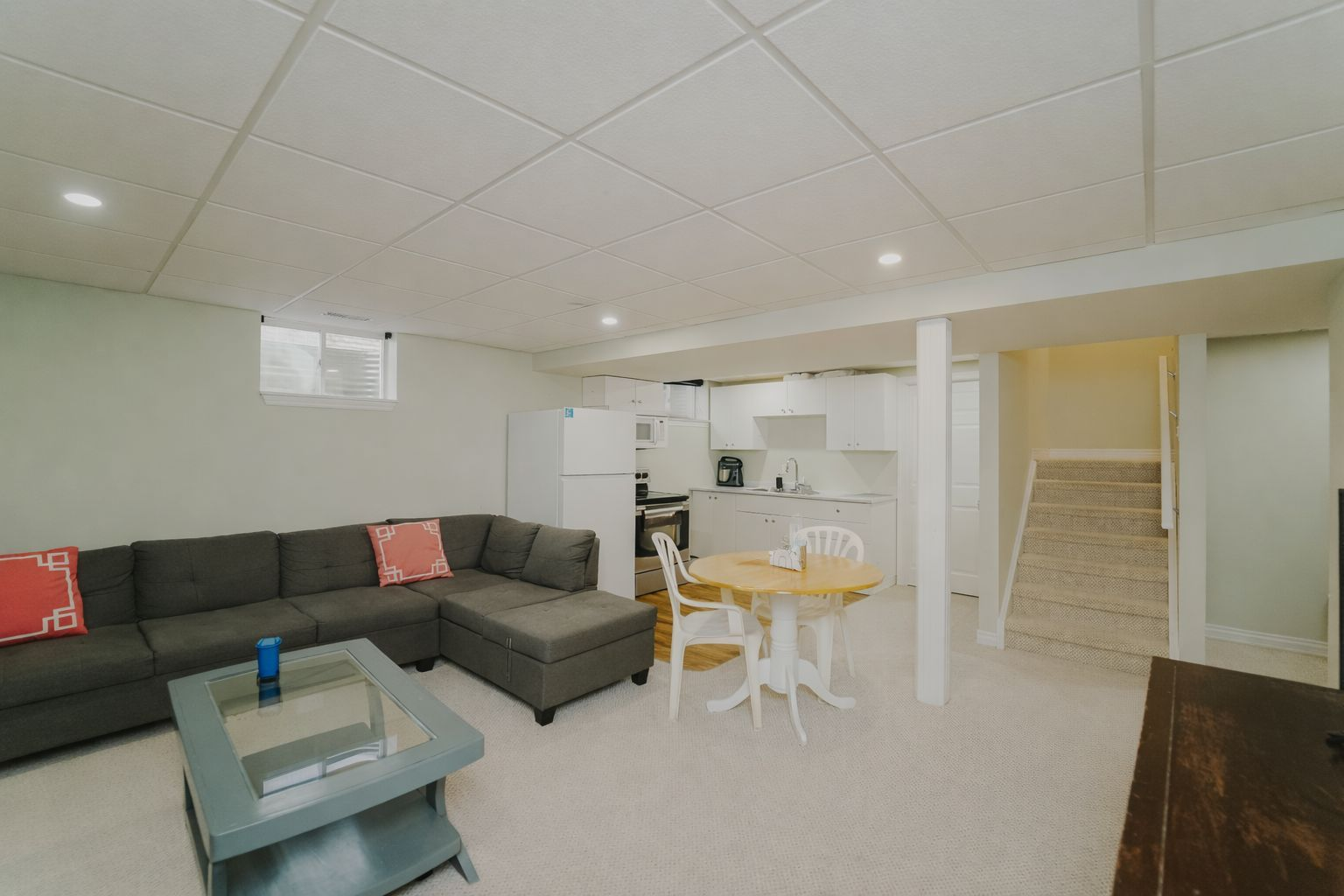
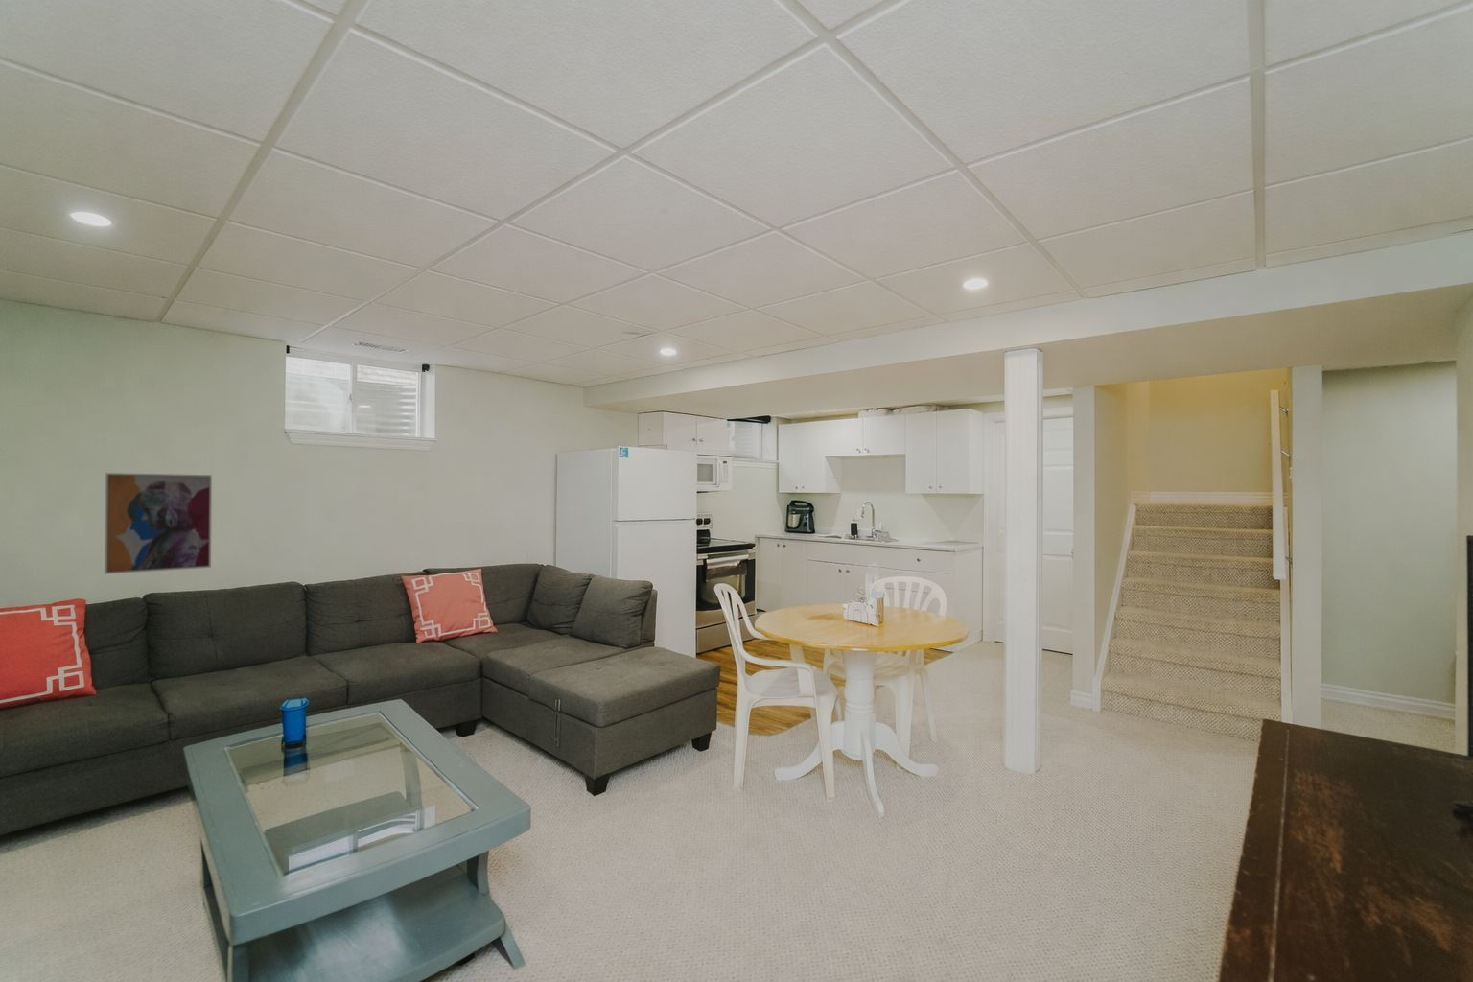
+ wall art (160, 522)
